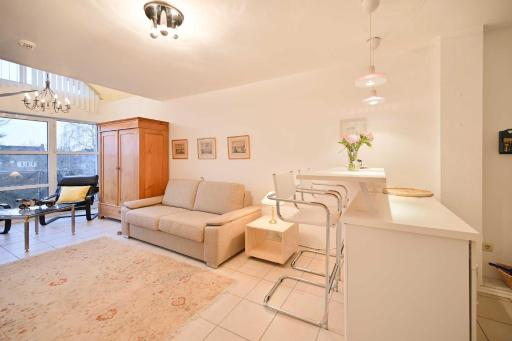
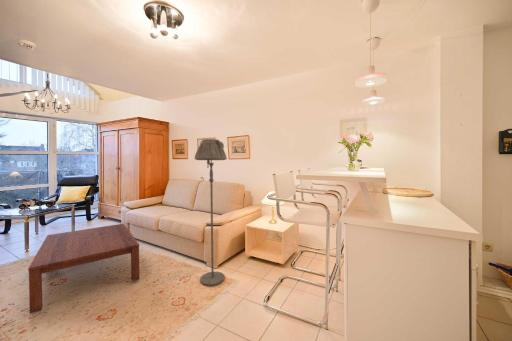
+ coffee table (90, 255)
+ floor lamp (211, 209)
